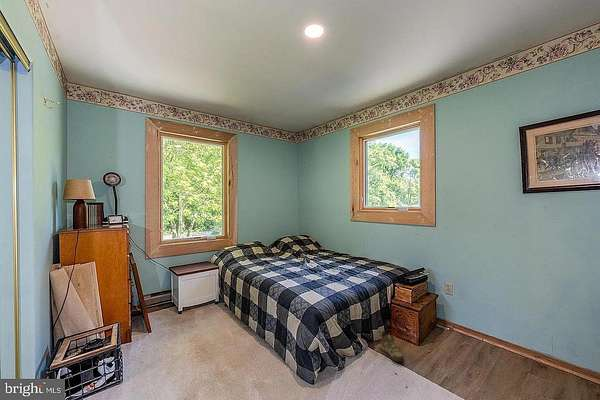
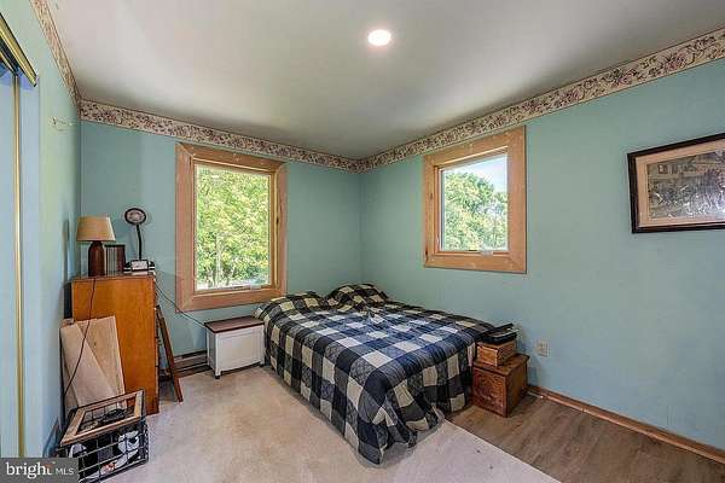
- shoe (391, 345)
